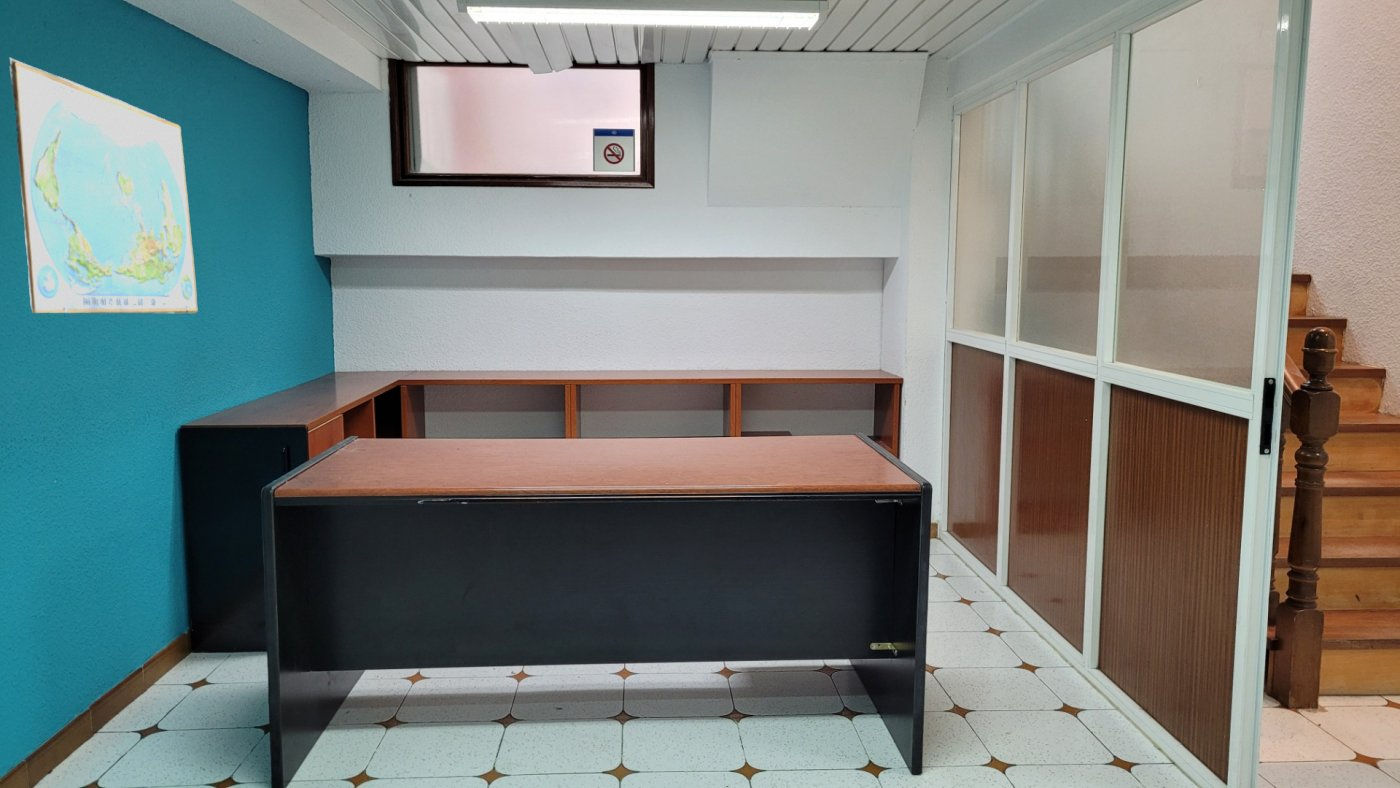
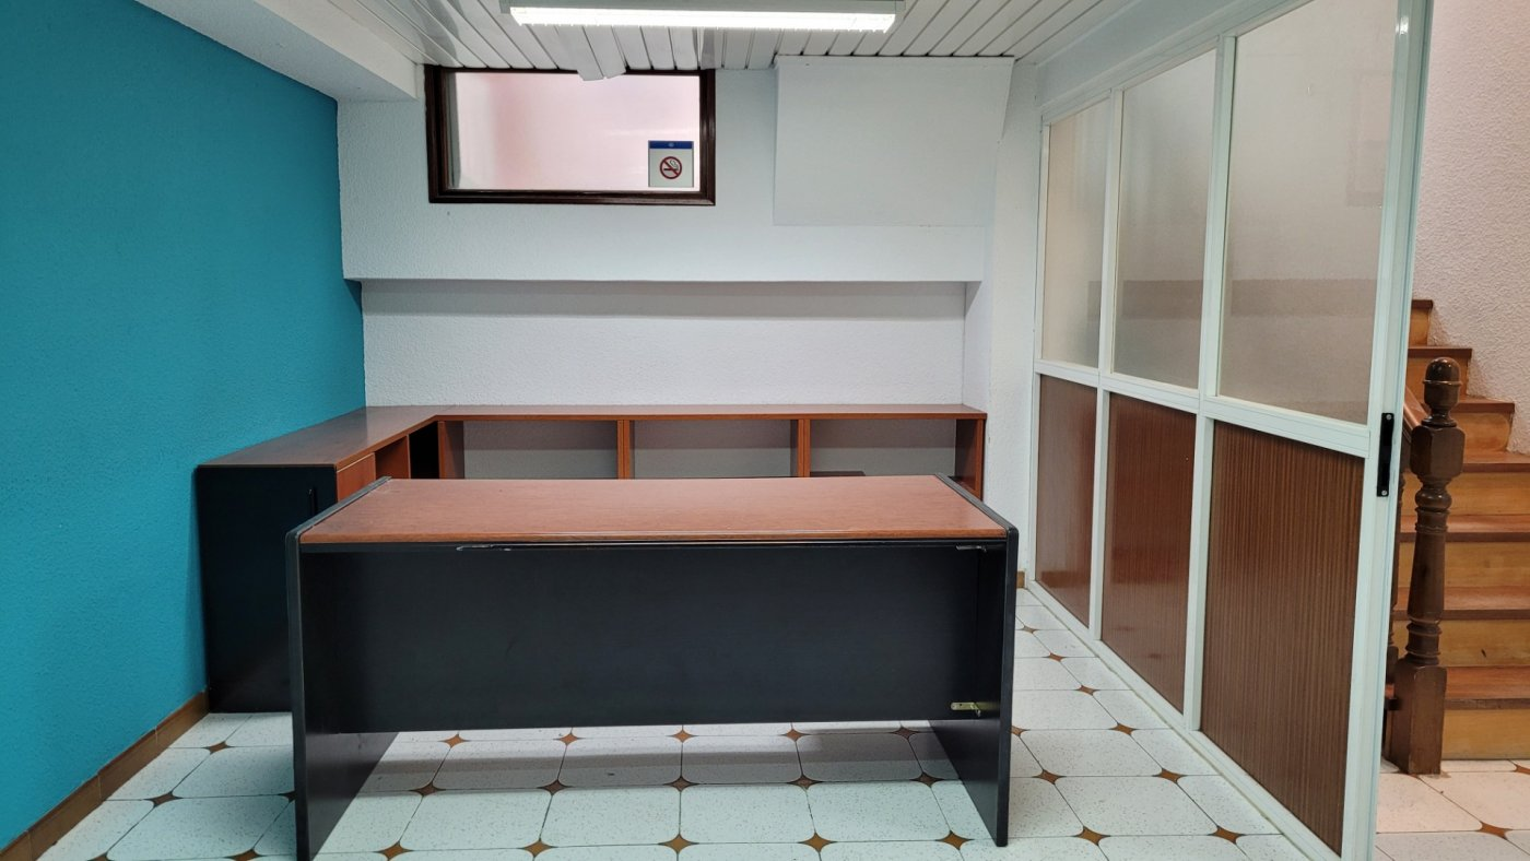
- world map (118, 206)
